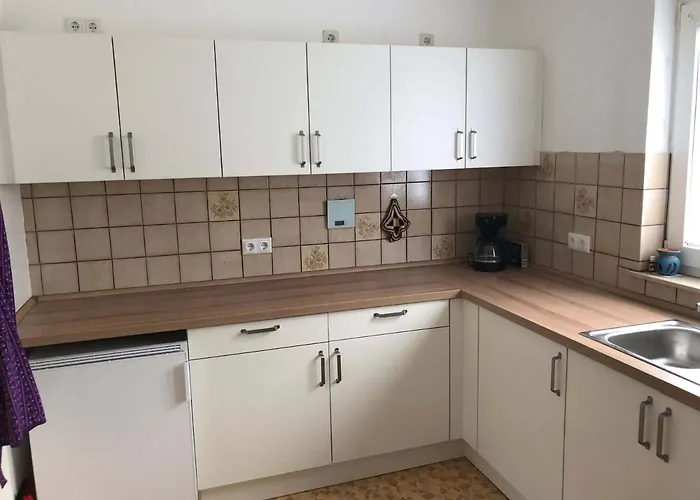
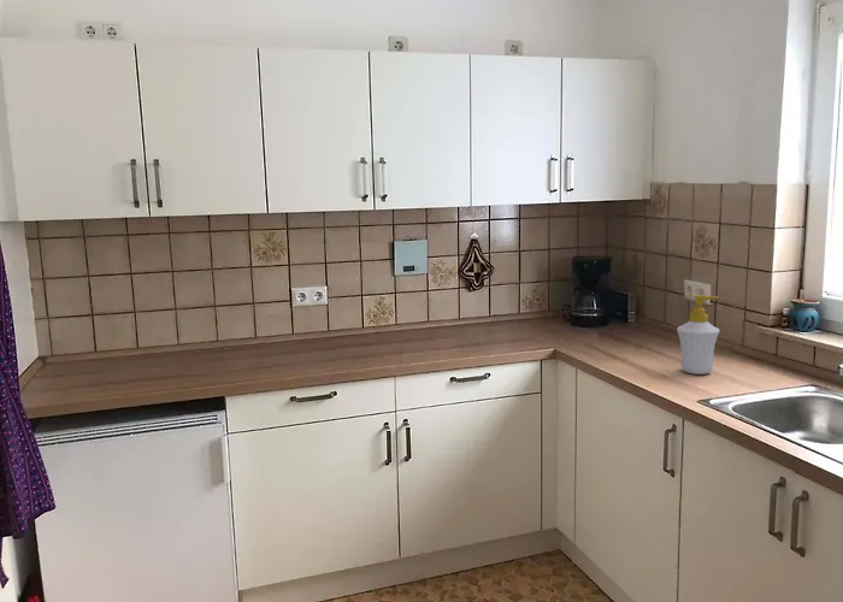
+ soap bottle (697, 334)
